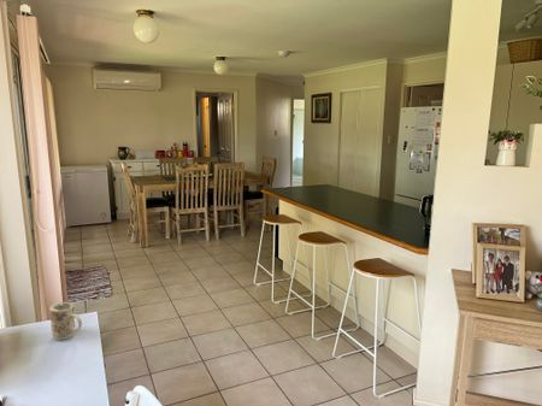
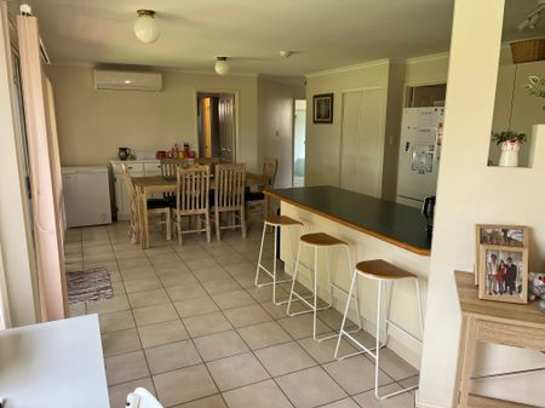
- mug (65, 320)
